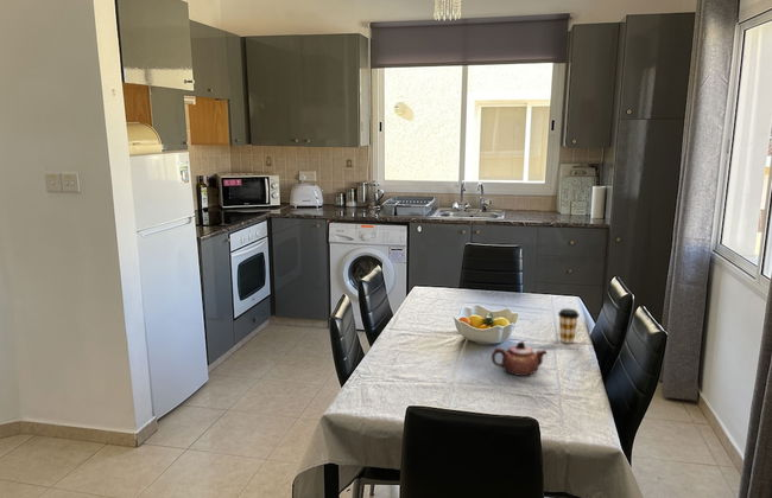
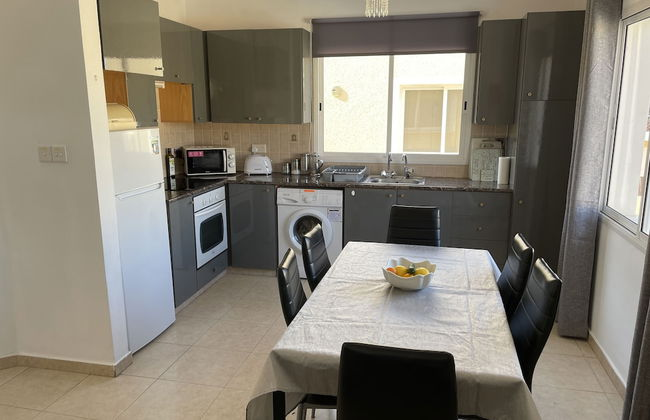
- coffee cup (568, 325)
- teapot (519, 356)
